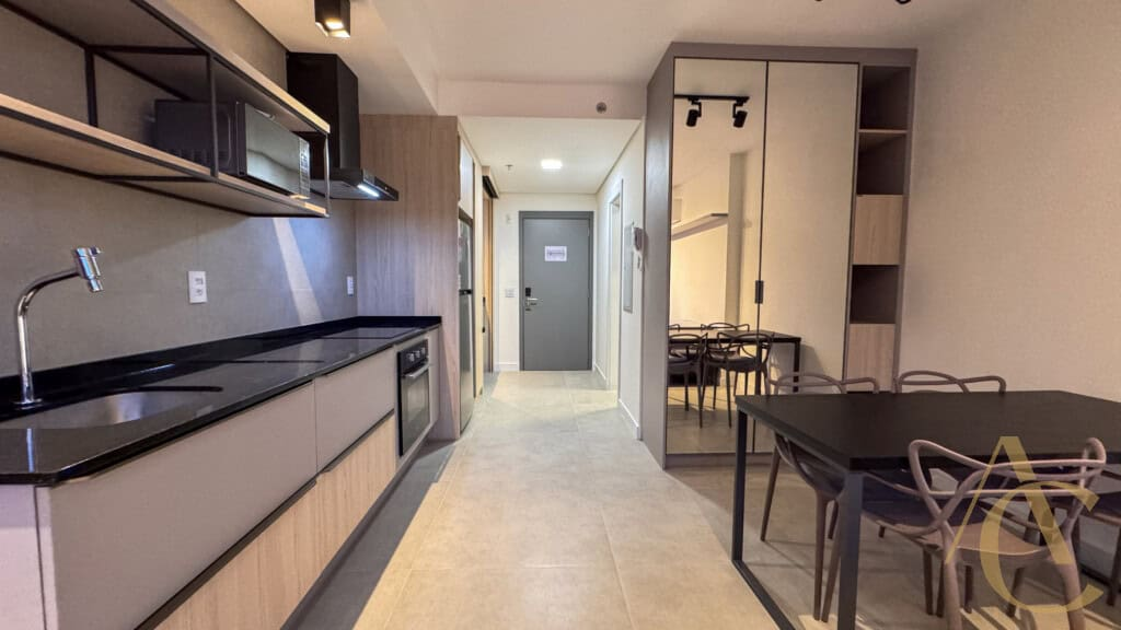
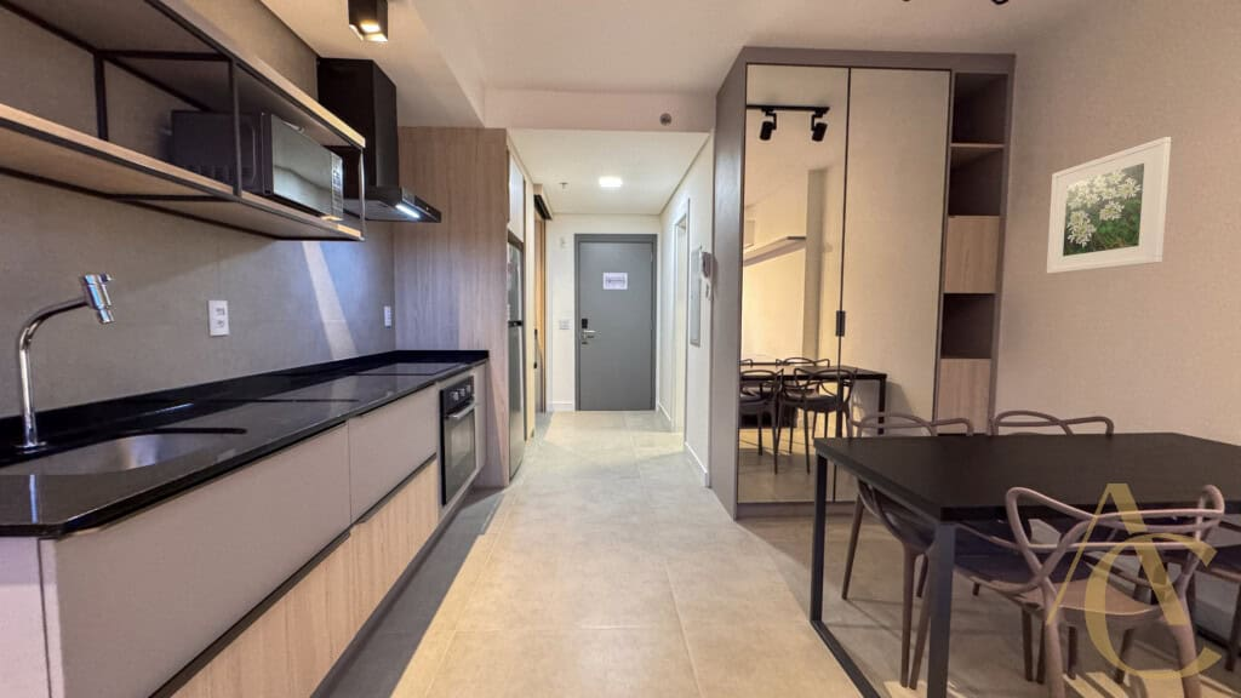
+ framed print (1100, 213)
